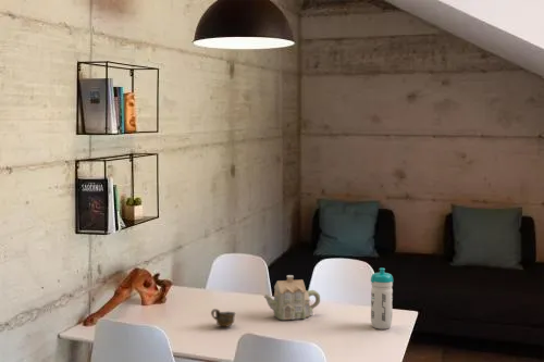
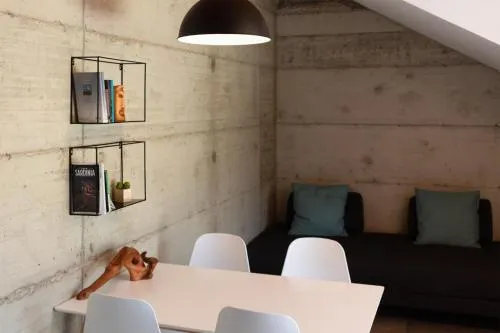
- teapot (292, 296)
- cup (223, 316)
- water bottle (381, 297)
